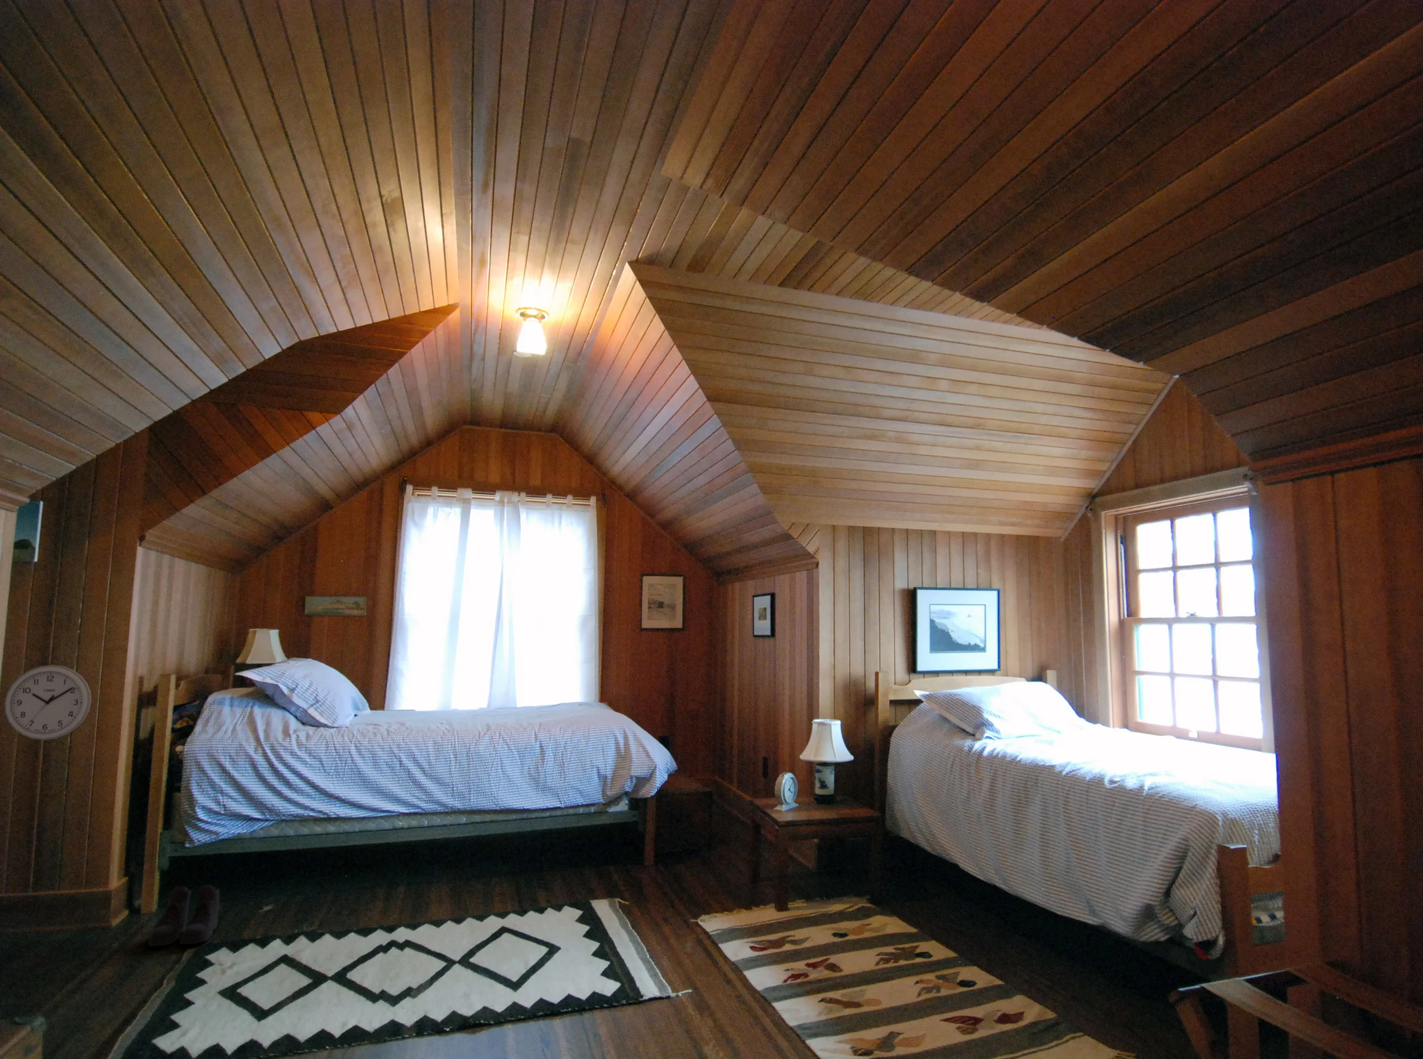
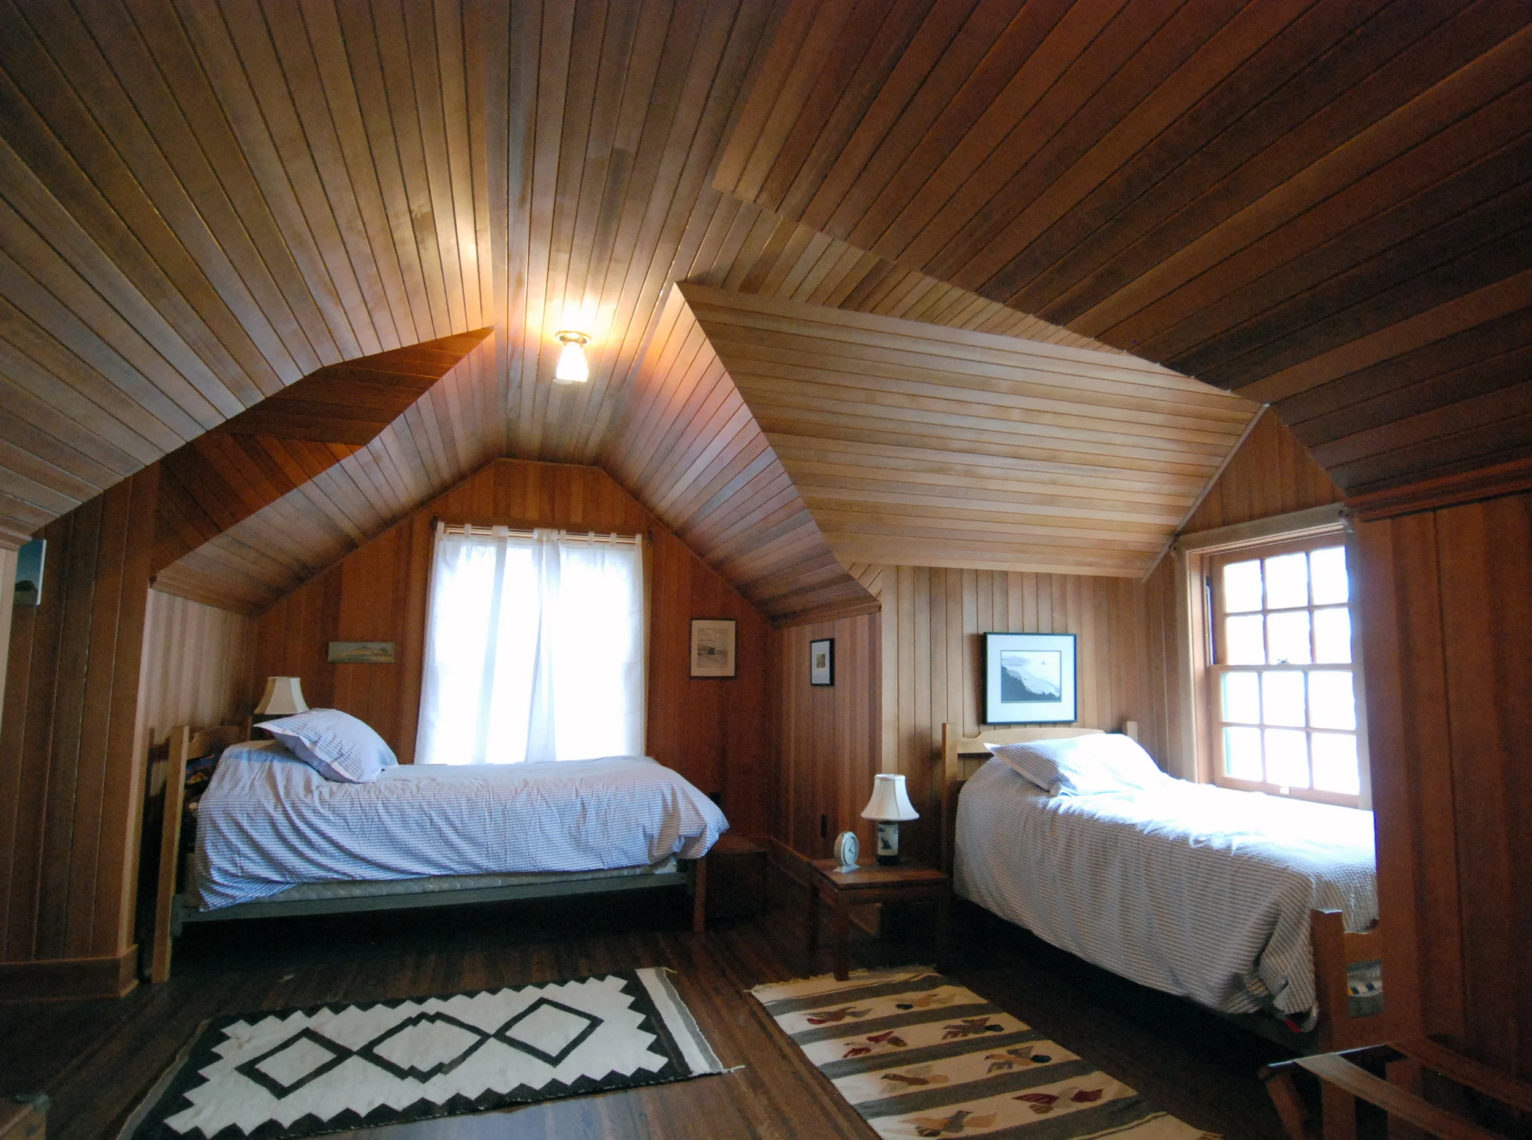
- wall clock (47, 702)
- boots (187, 913)
